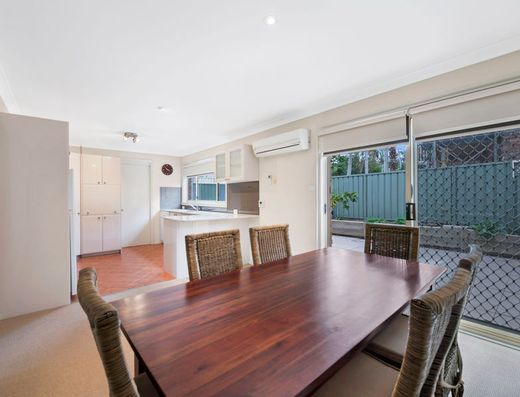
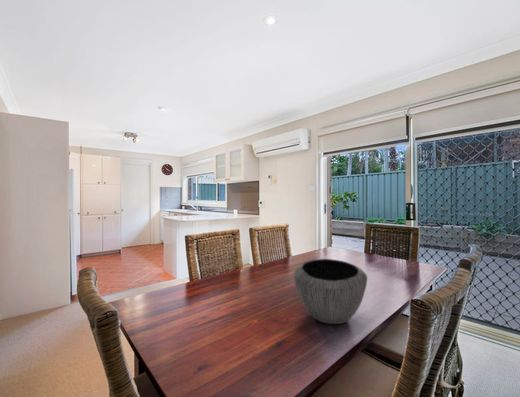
+ bowl (329, 291)
